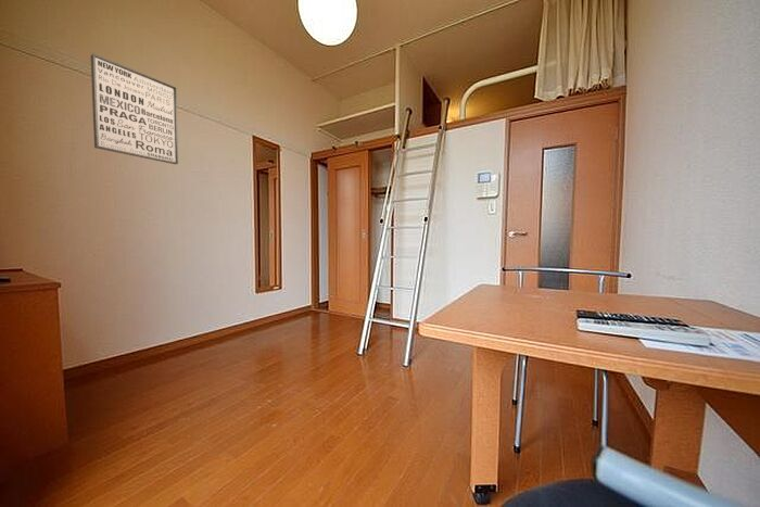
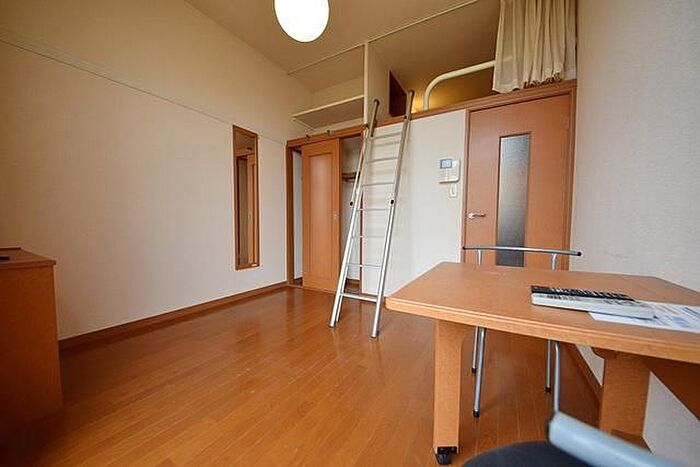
- wall art (138, 115)
